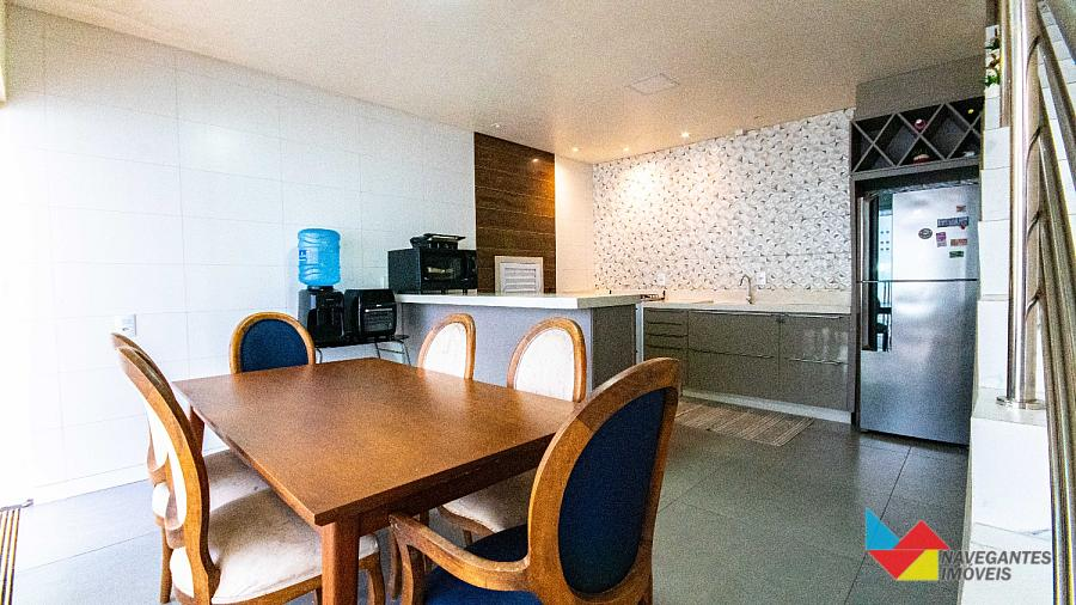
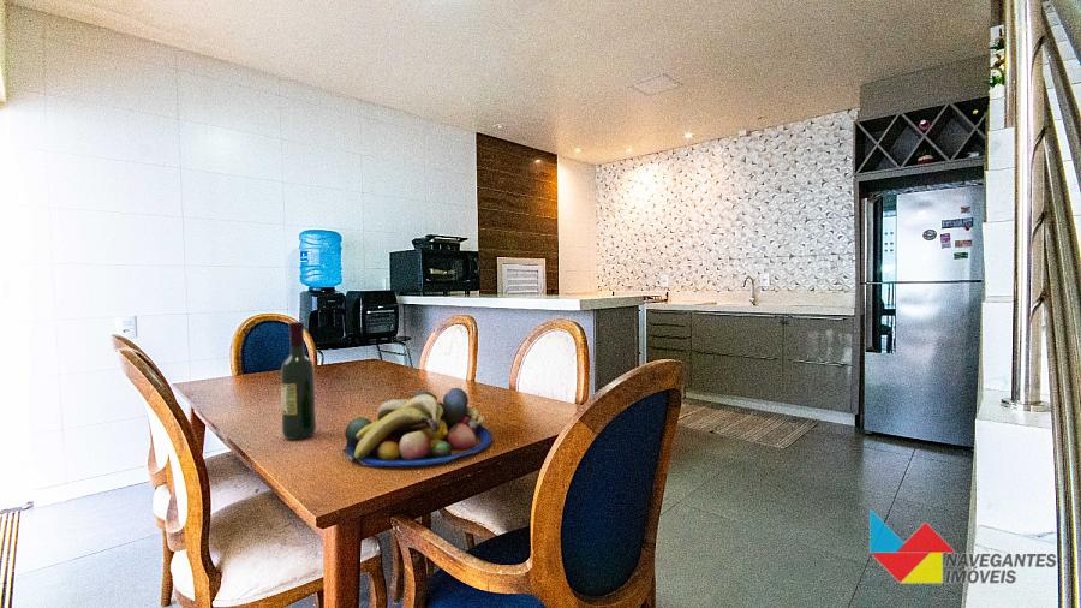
+ fruit bowl (420, 417)
+ wine bottle (298, 378)
